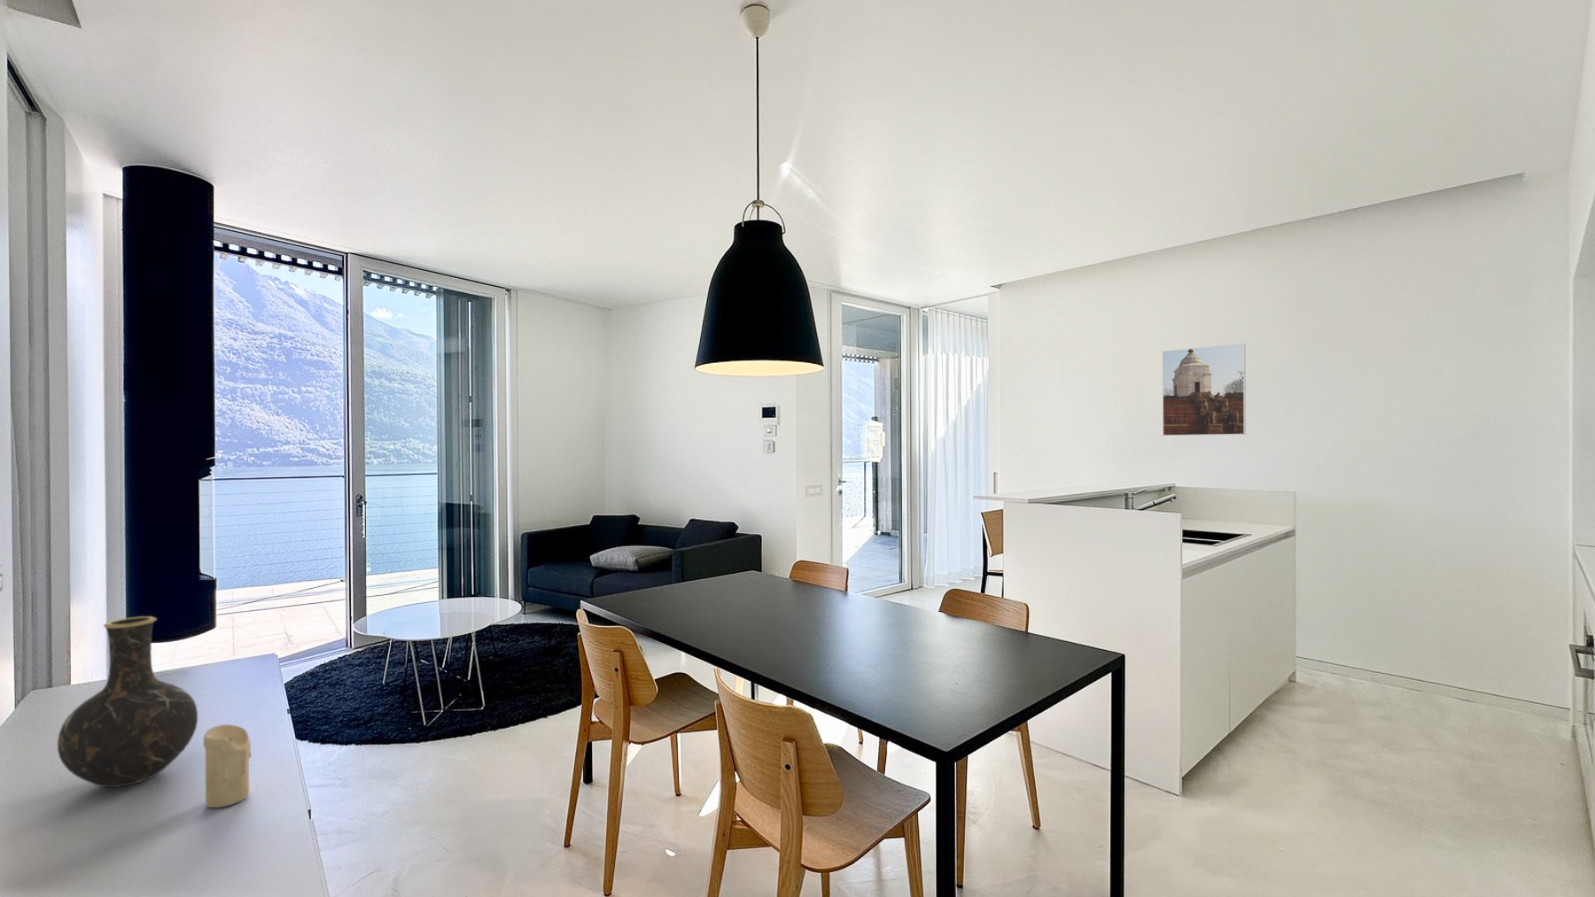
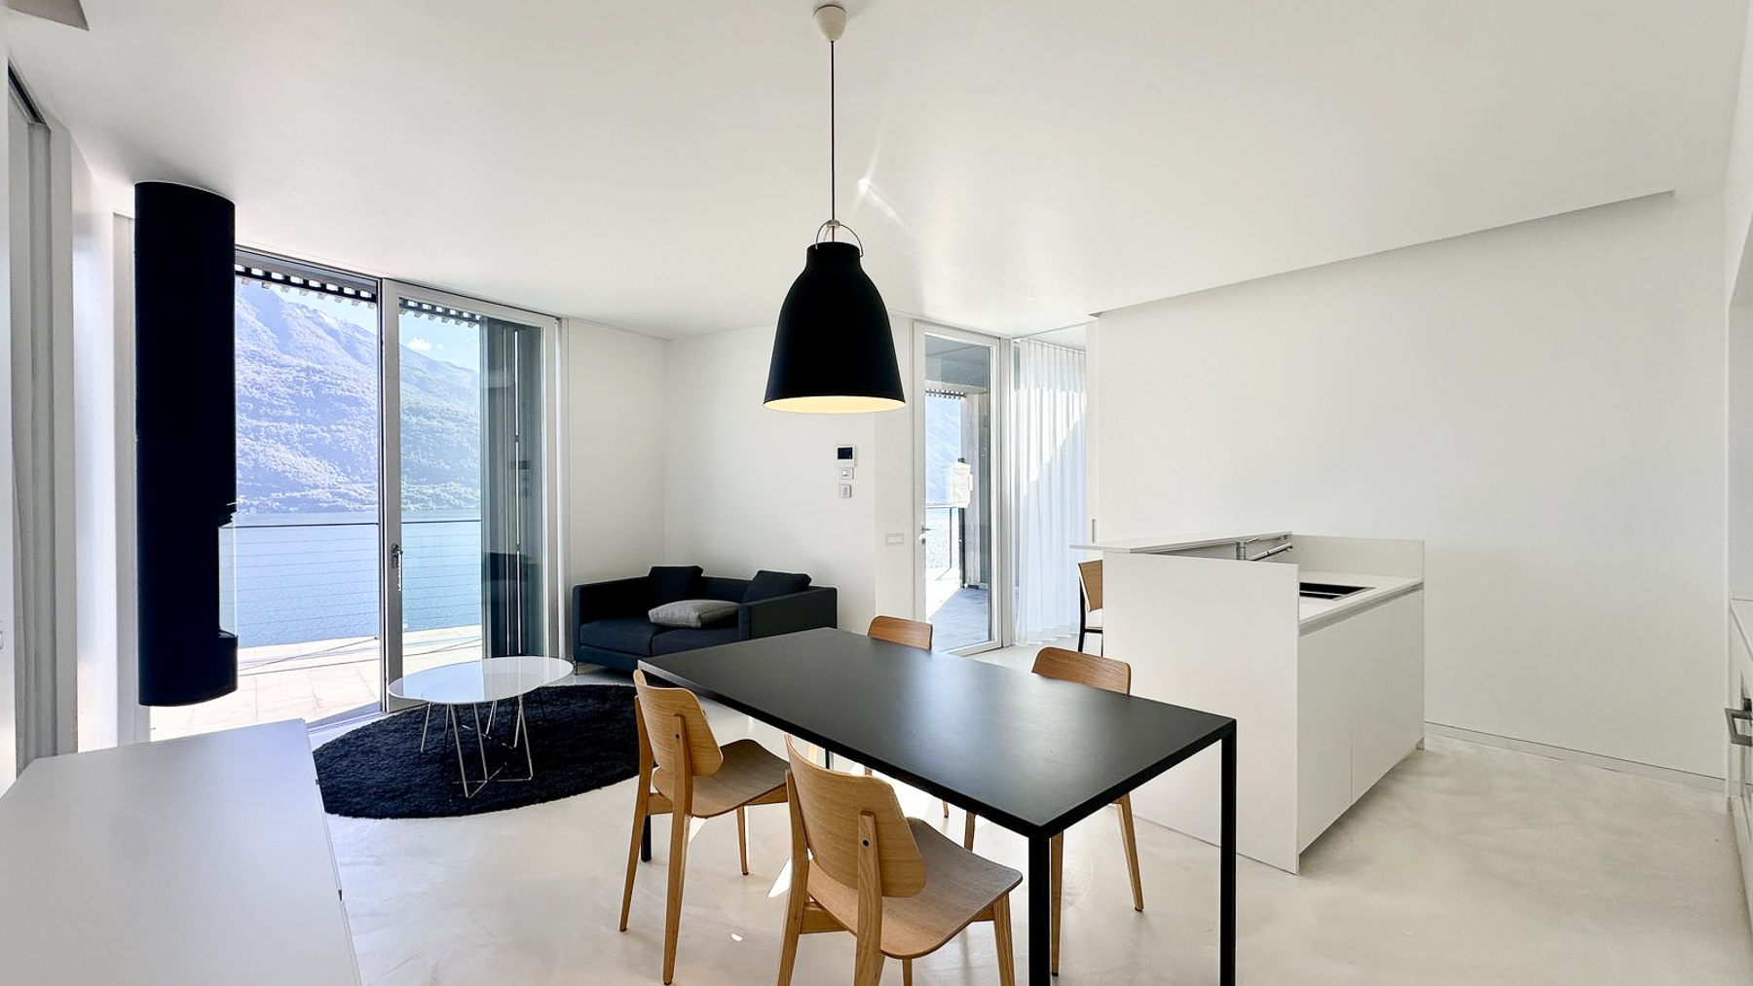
- candle (228, 764)
- vase (130, 700)
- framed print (1203, 391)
